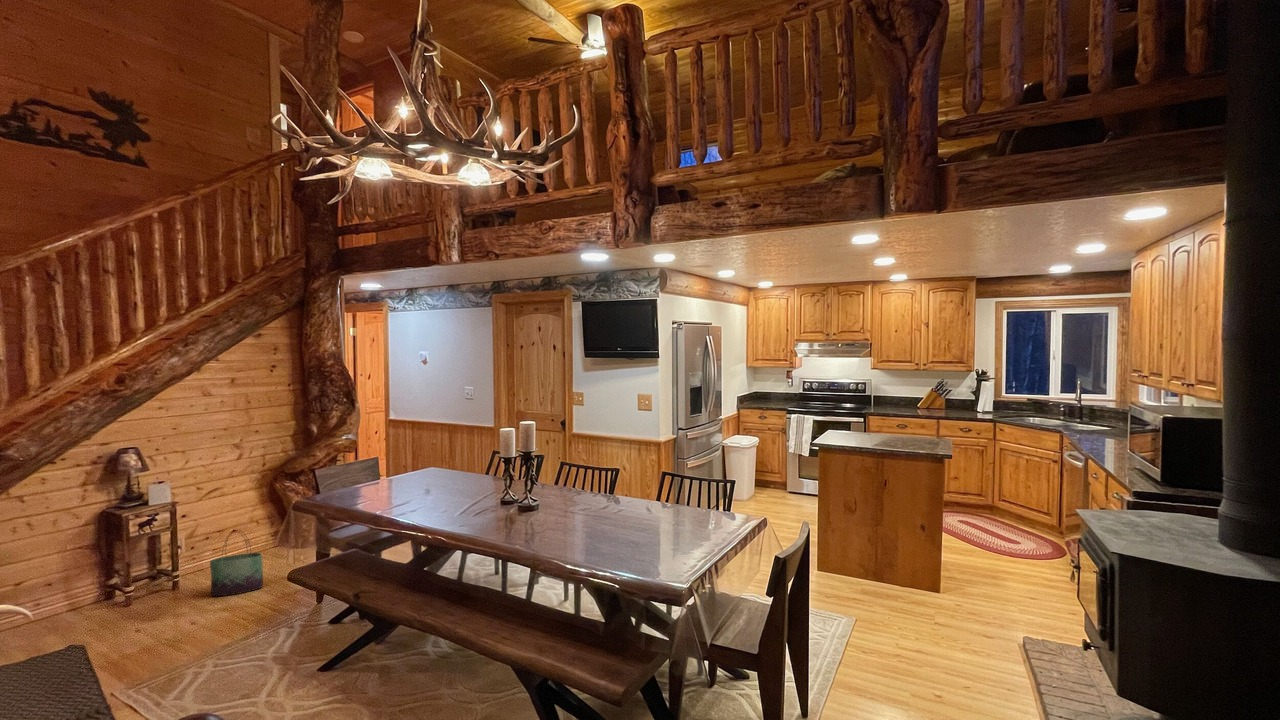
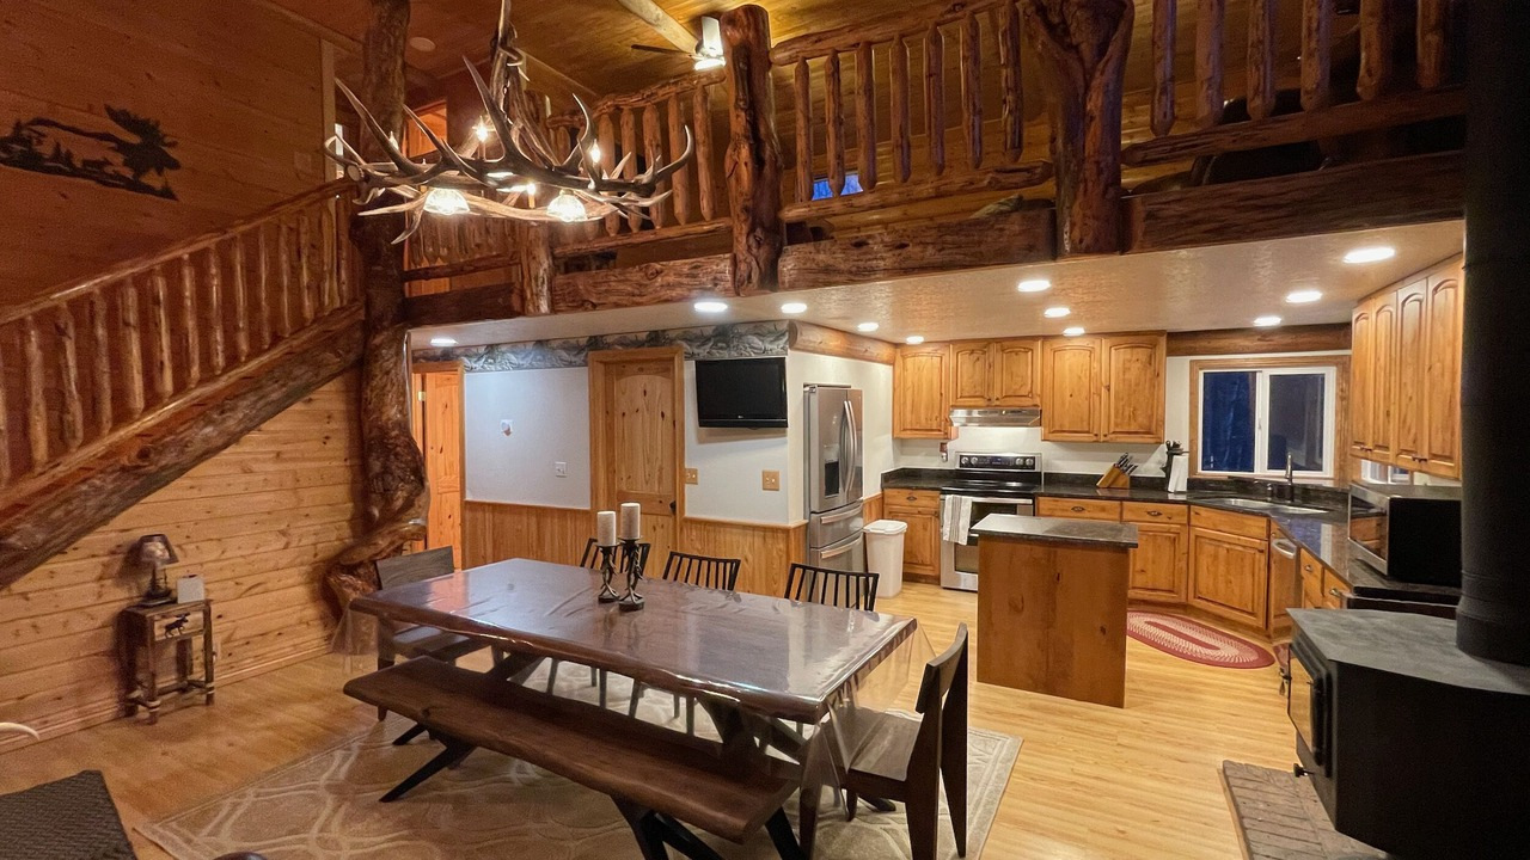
- basket (236, 561)
